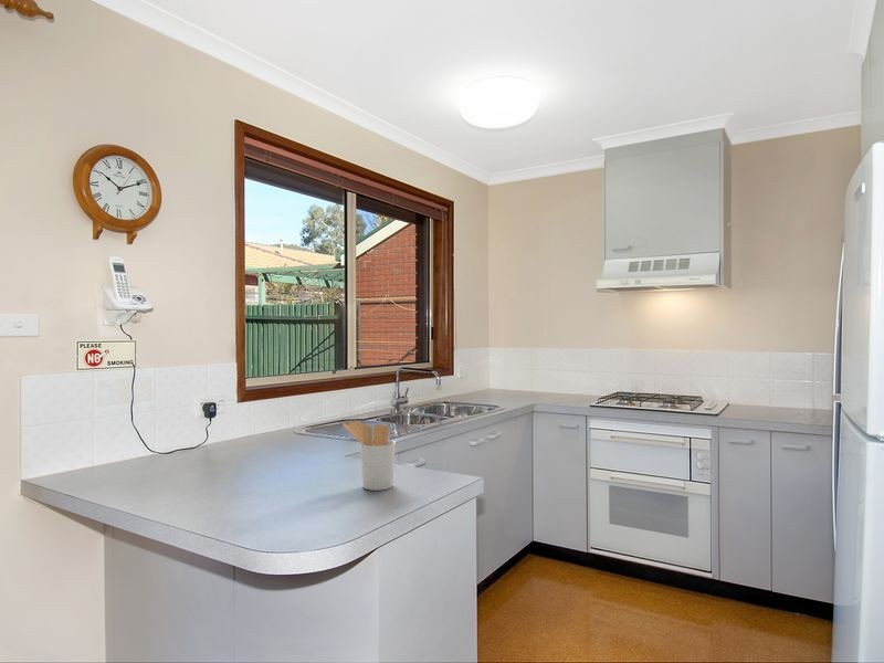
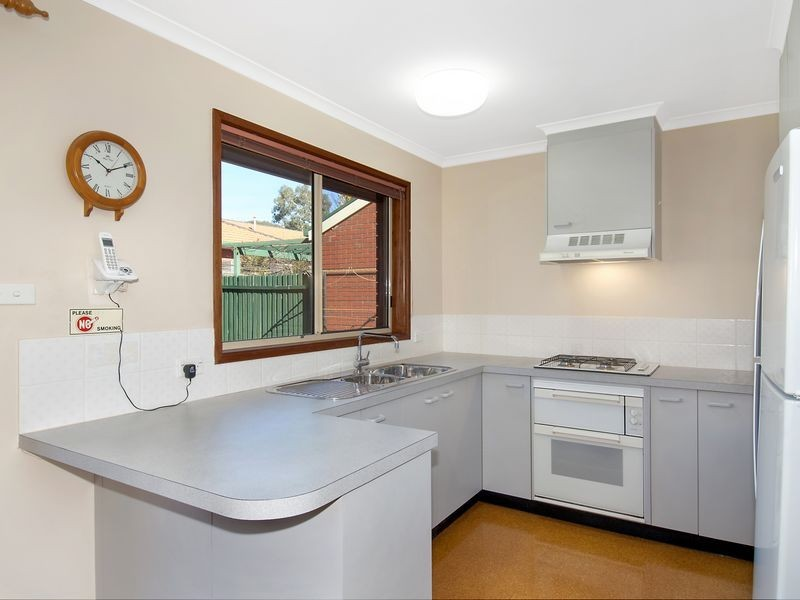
- utensil holder (369, 452)
